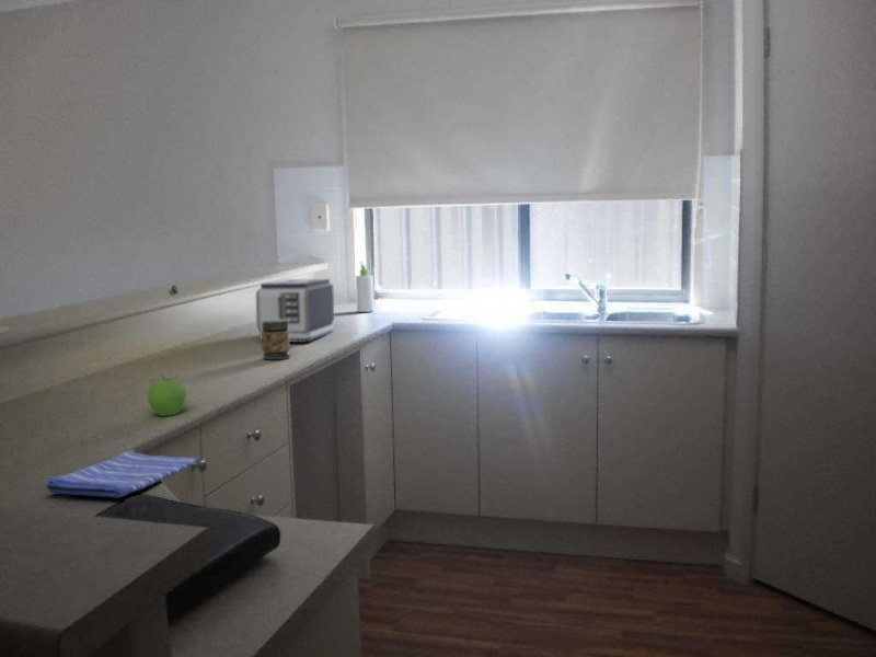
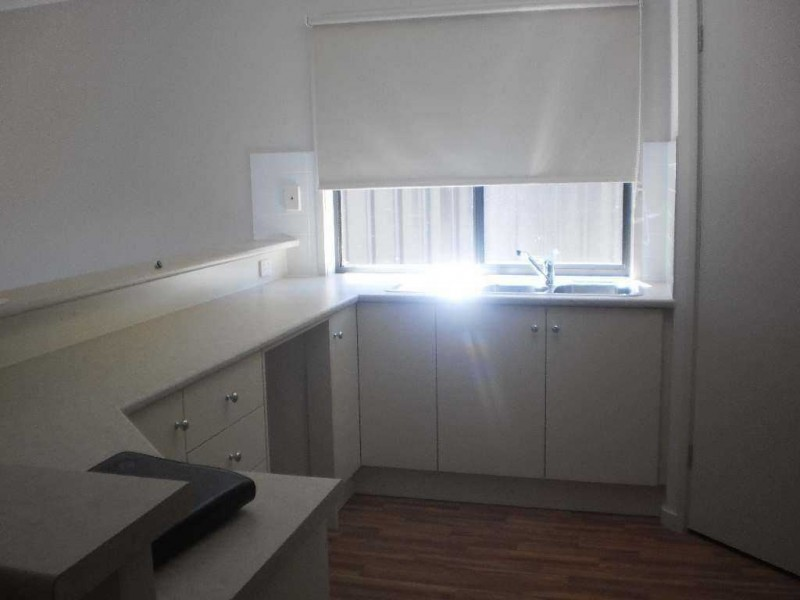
- toaster (296, 309)
- bottle (364, 286)
- fruit (166, 394)
- dish towel (124, 471)
- jar (275, 338)
